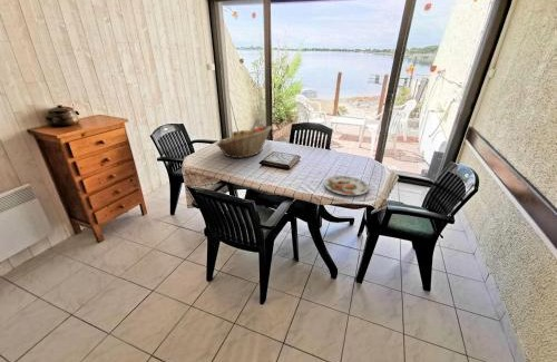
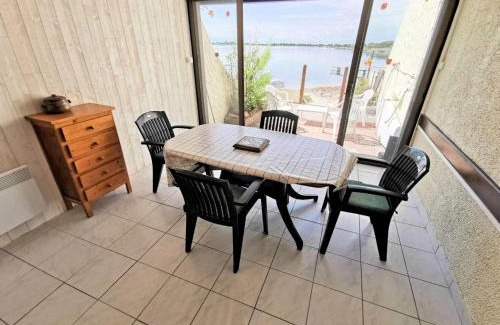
- fruit basket (245, 139)
- plate (345, 185)
